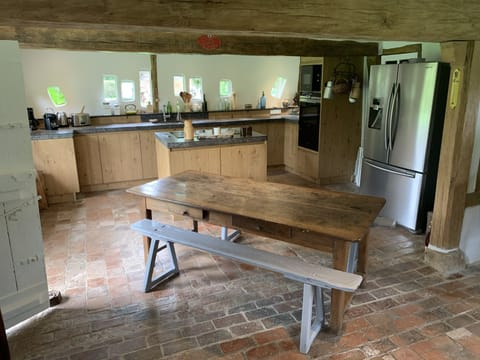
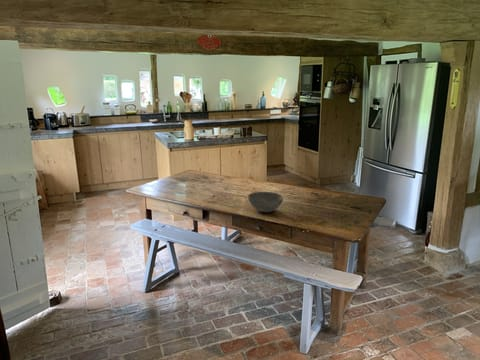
+ bowl (265, 203)
